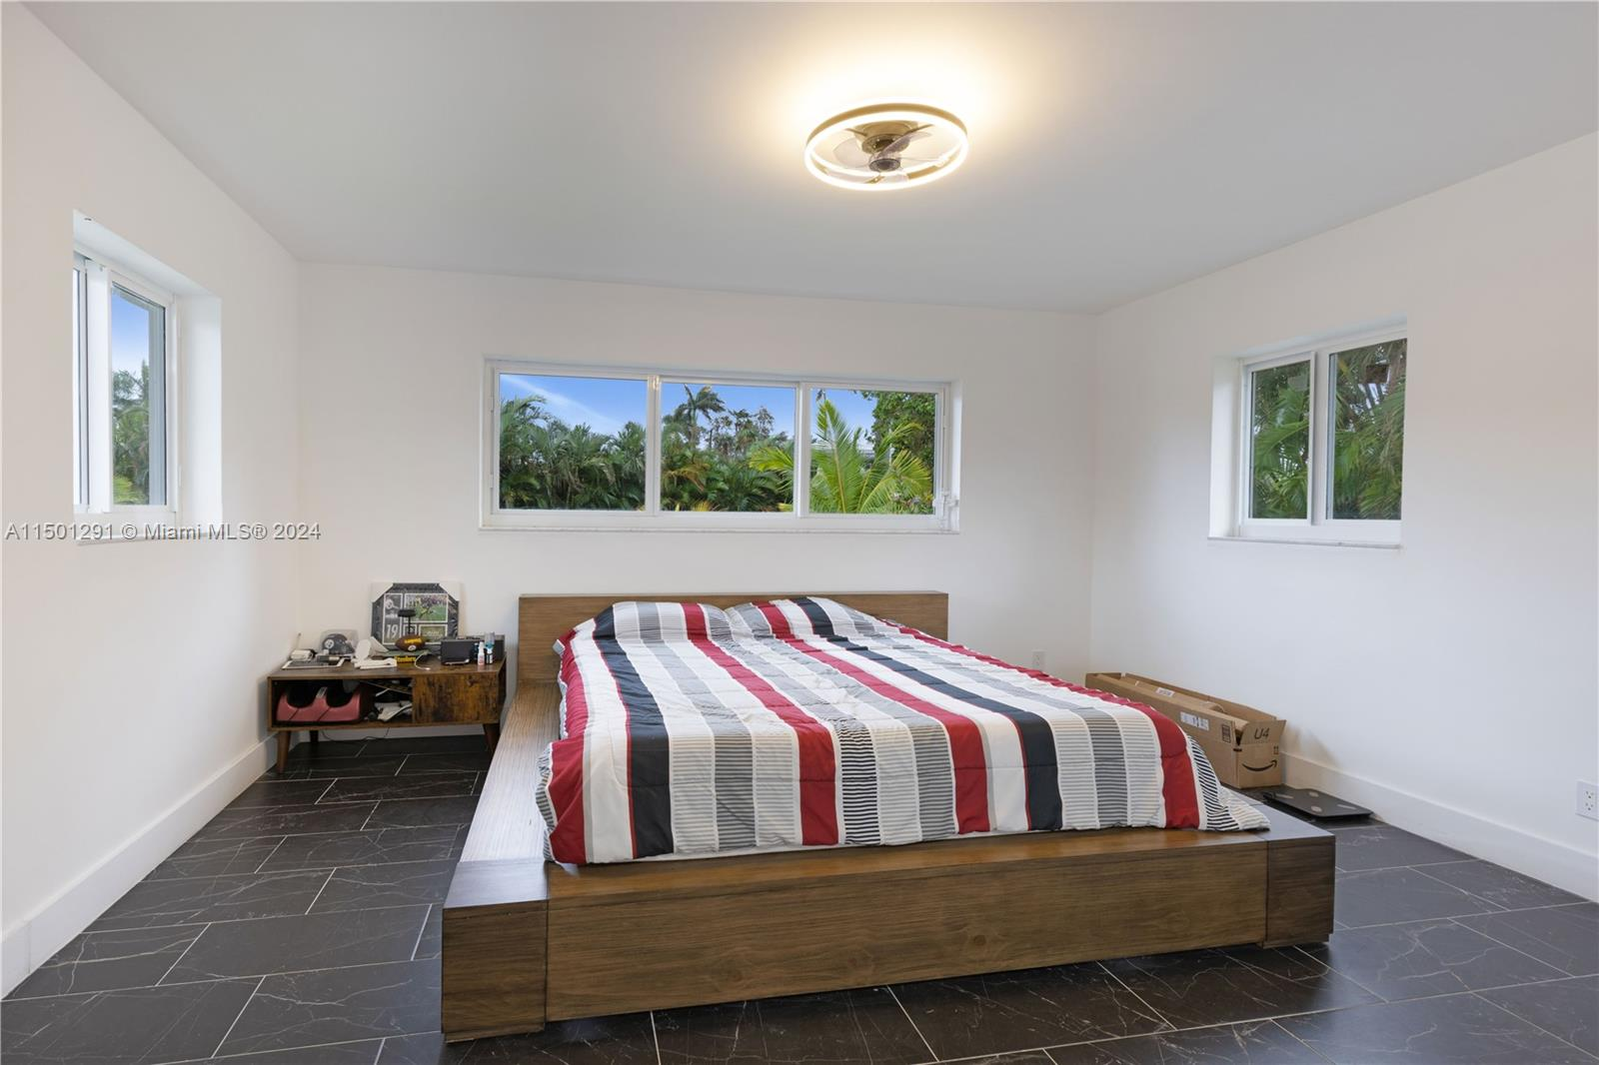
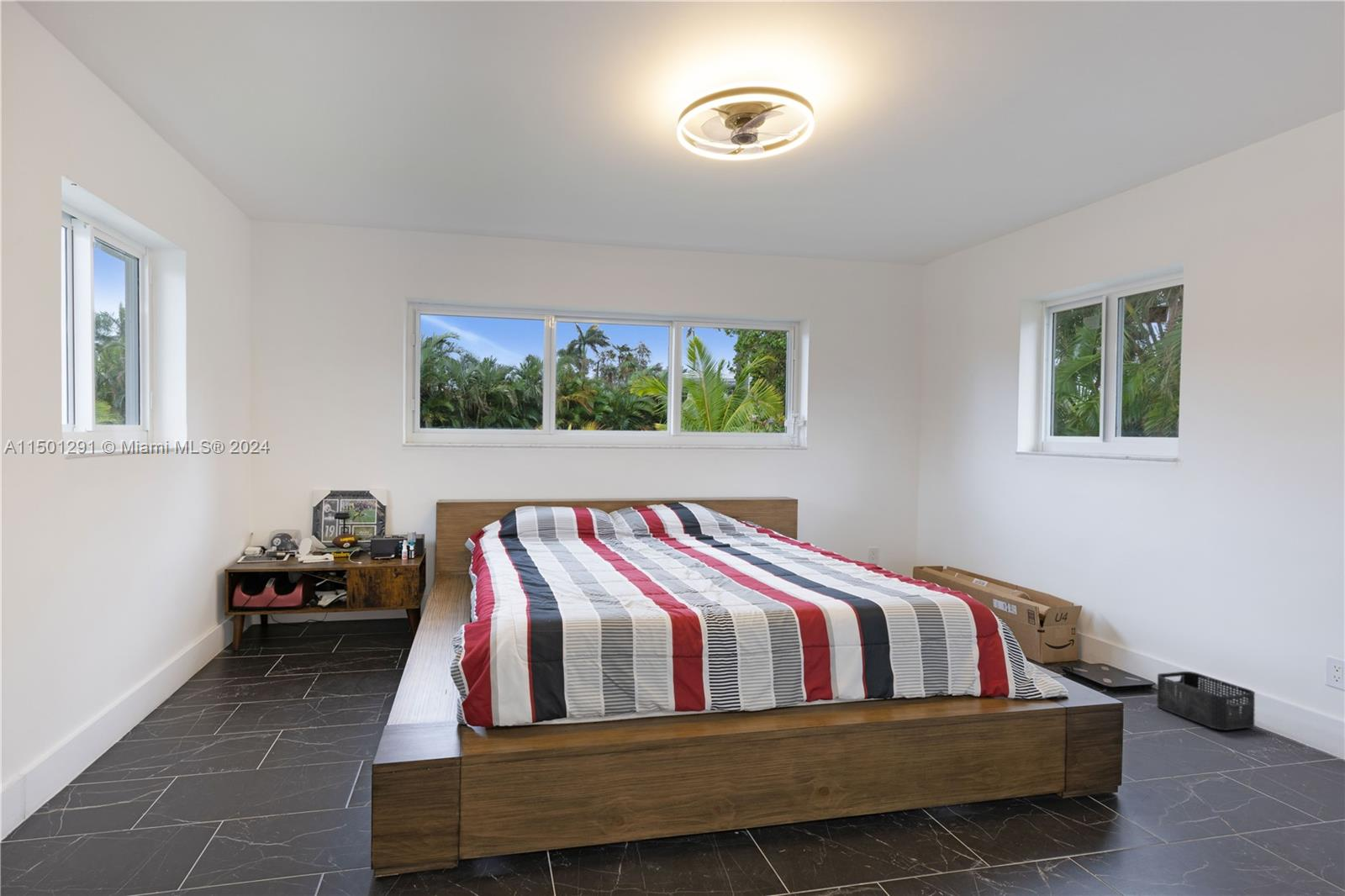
+ storage bin (1204, 699)
